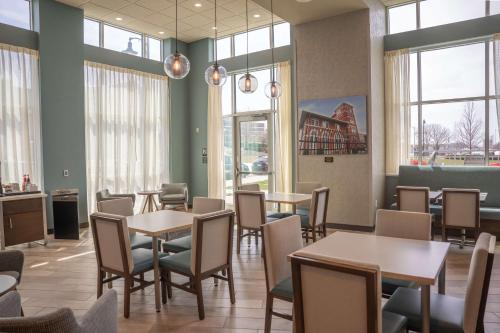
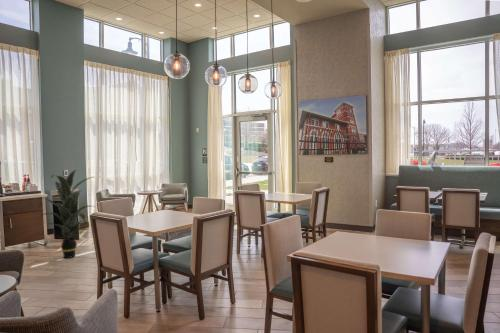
+ indoor plant (72, 214)
